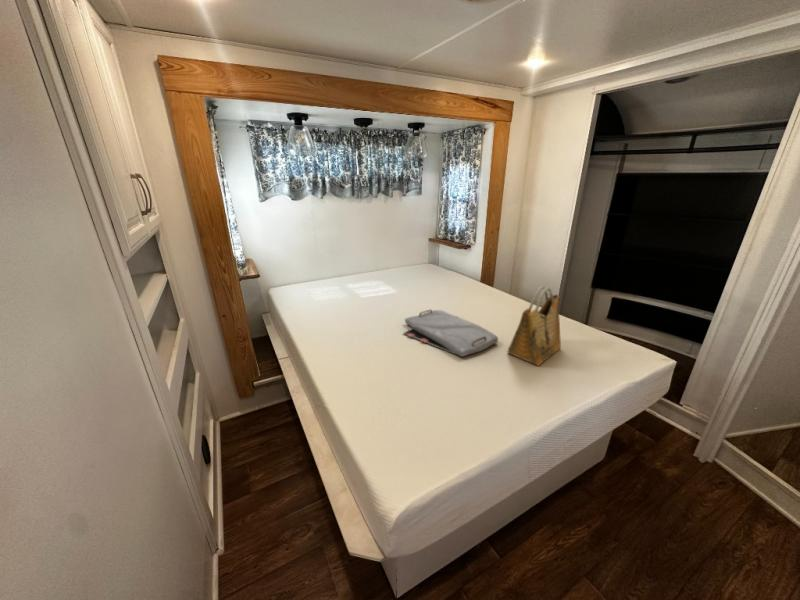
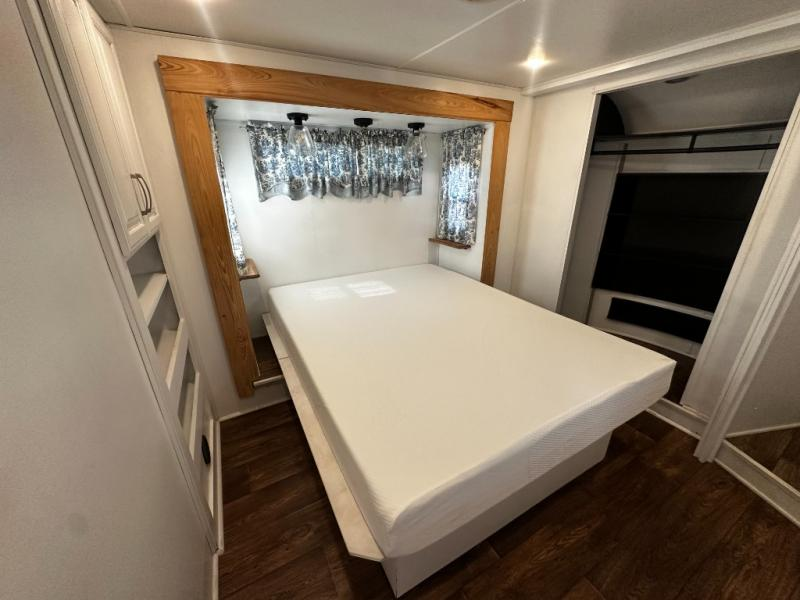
- grocery bag (539, 319)
- serving tray (444, 330)
